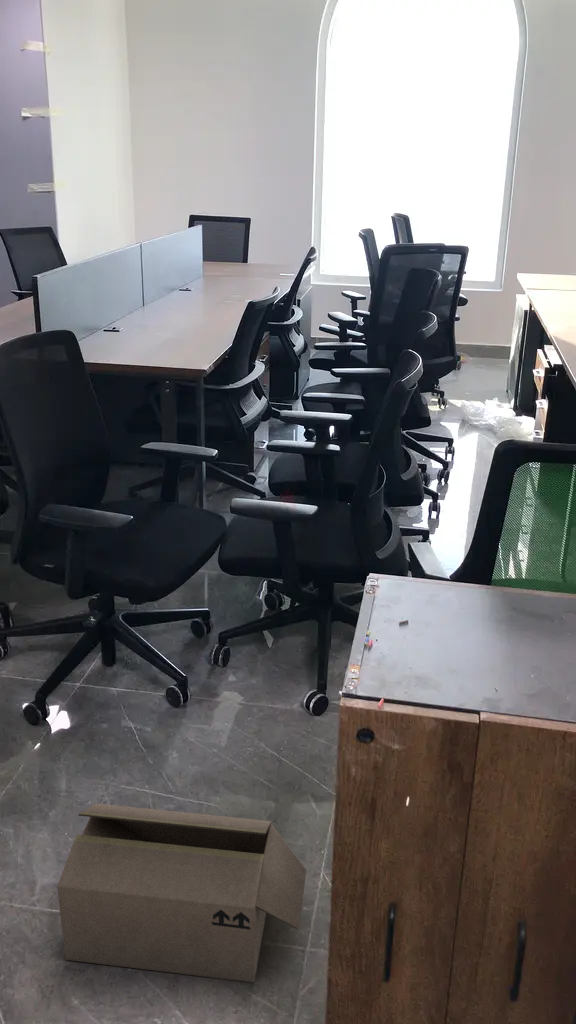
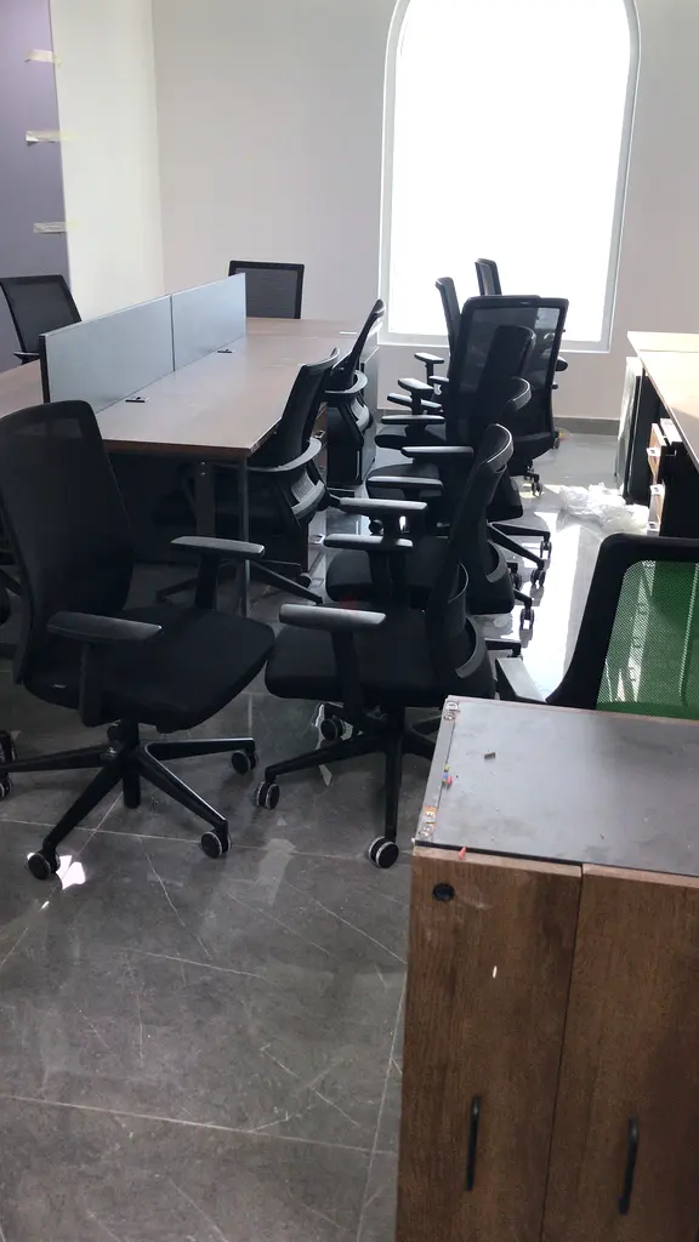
- cardboard box (190, 879)
